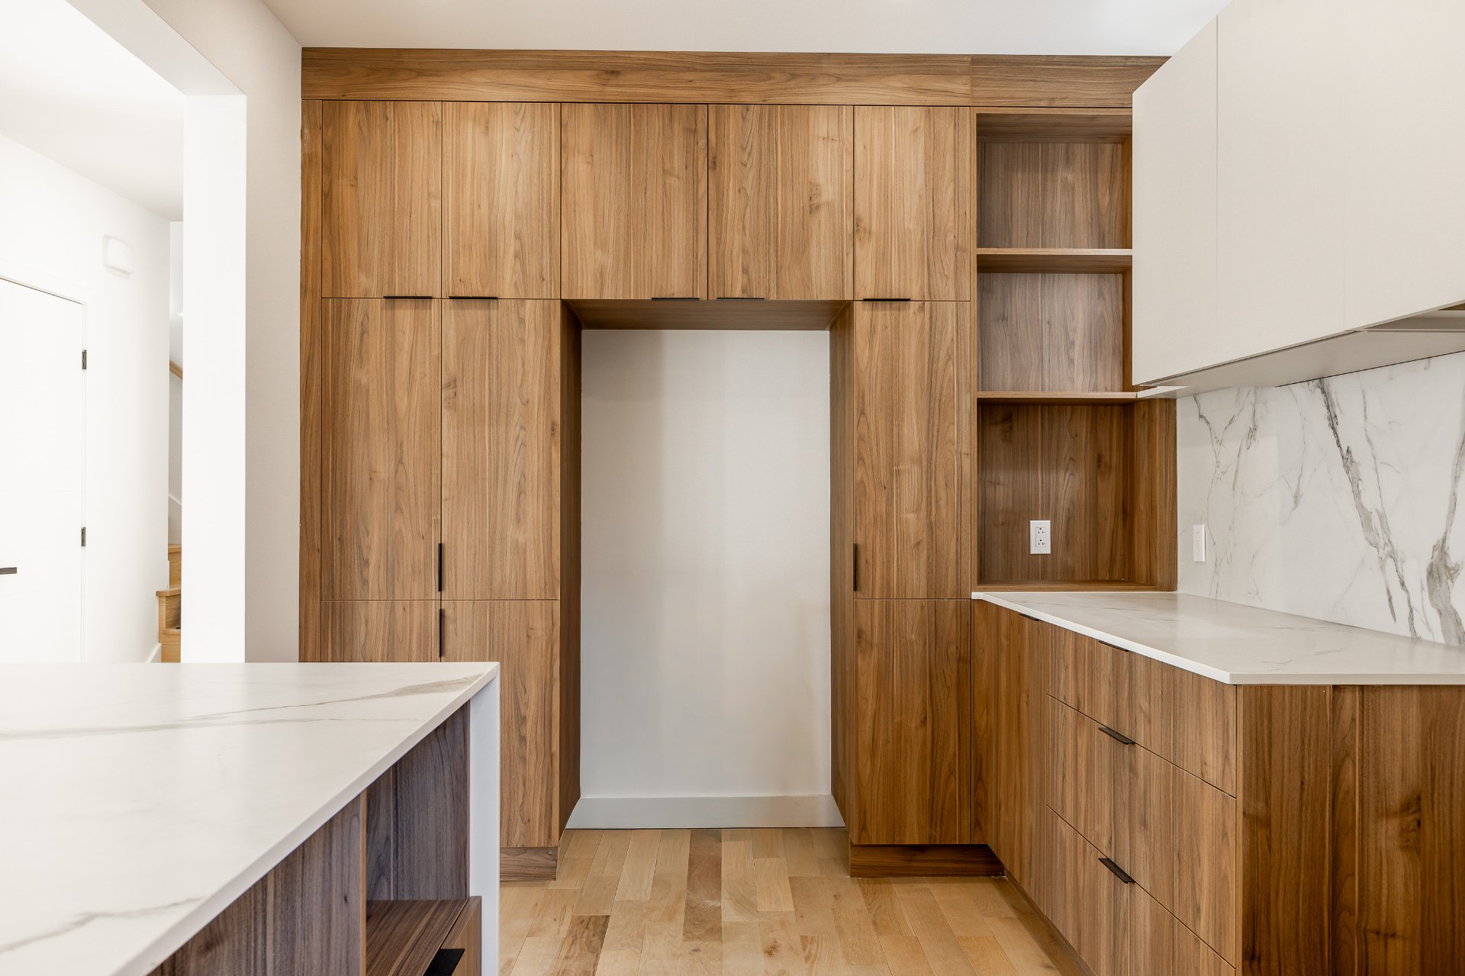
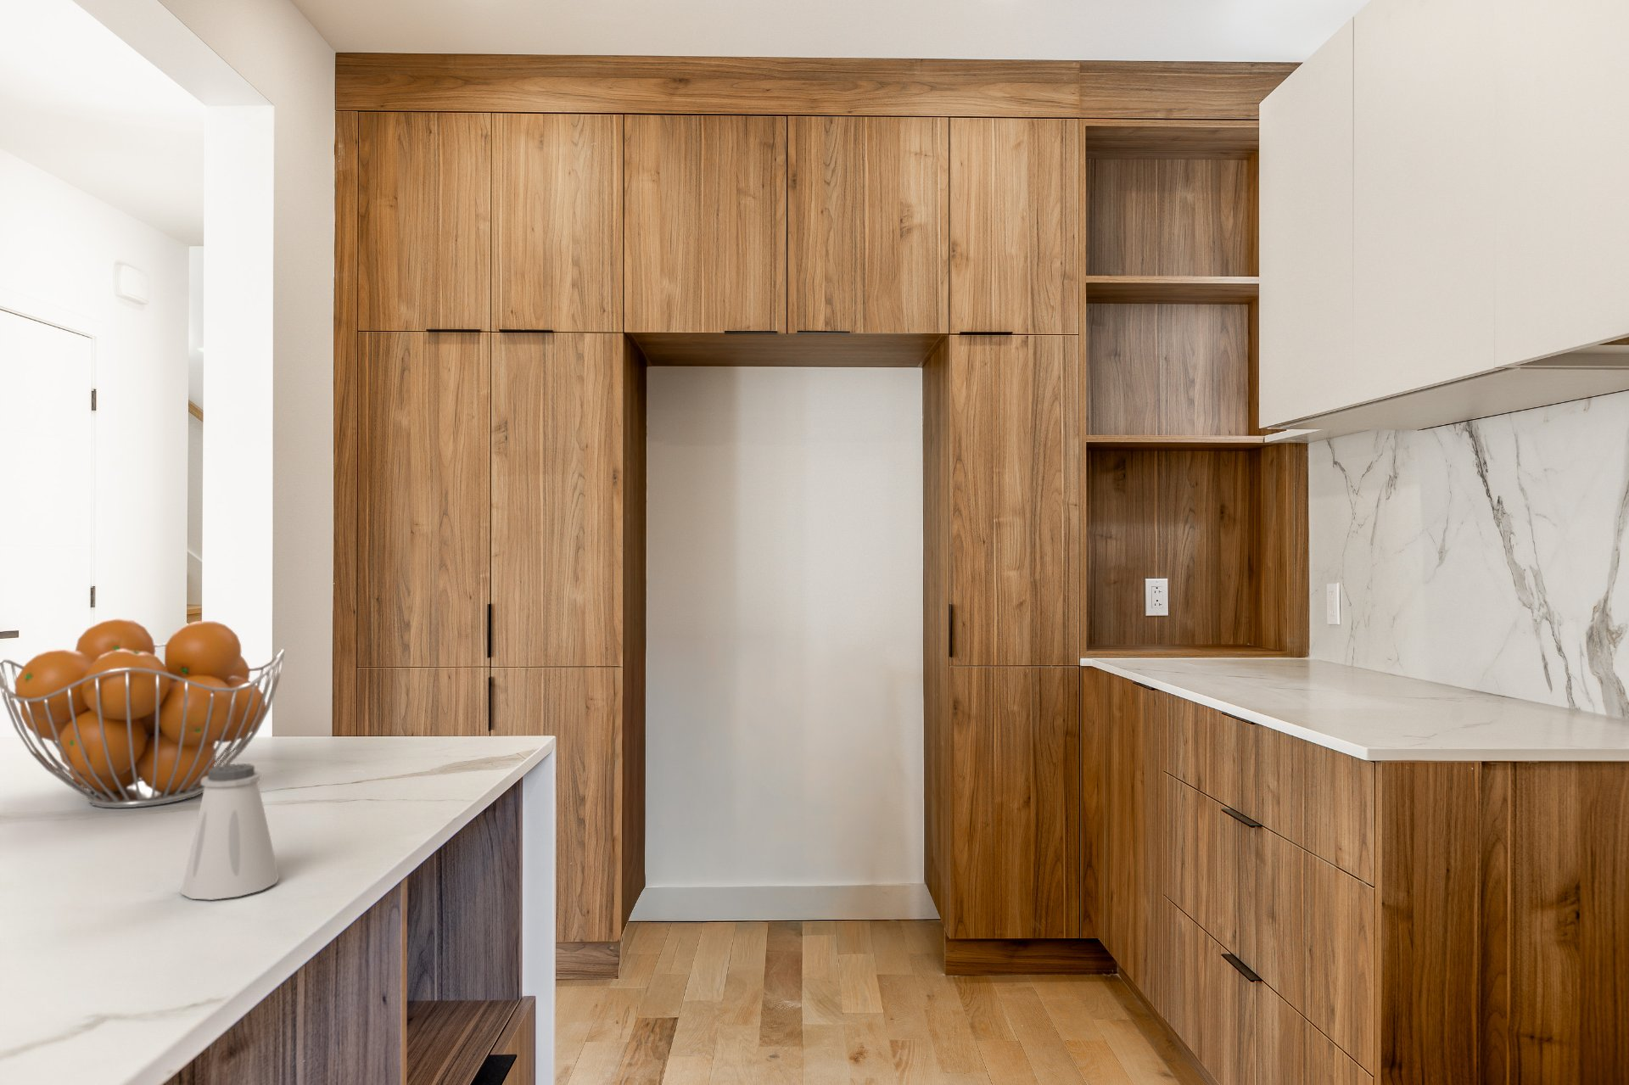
+ saltshaker (231, 826)
+ fruit basket (149, 707)
